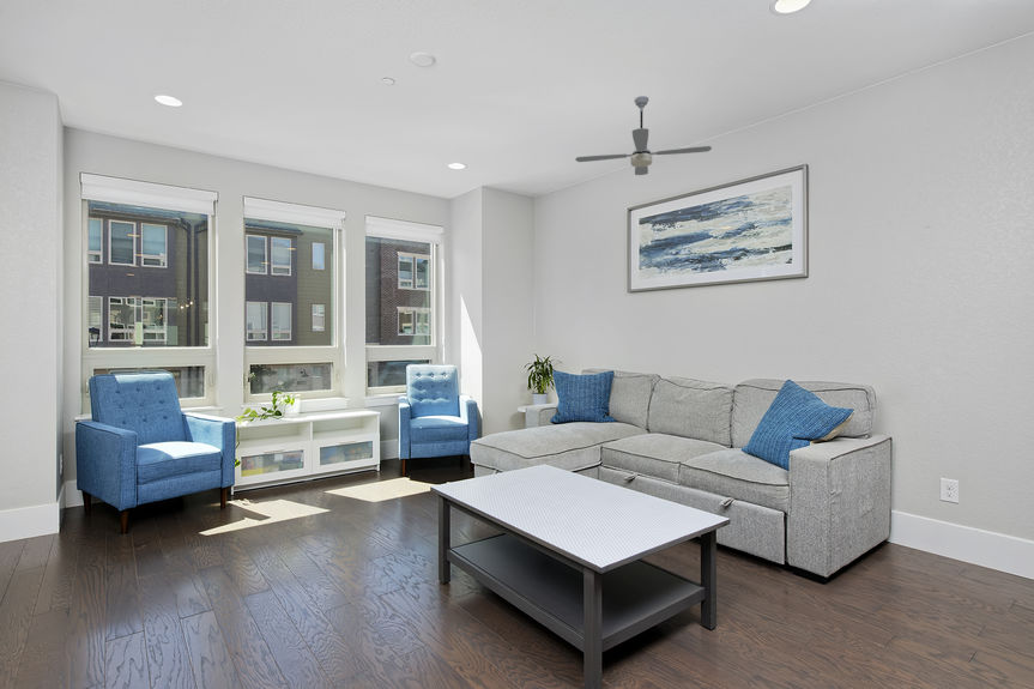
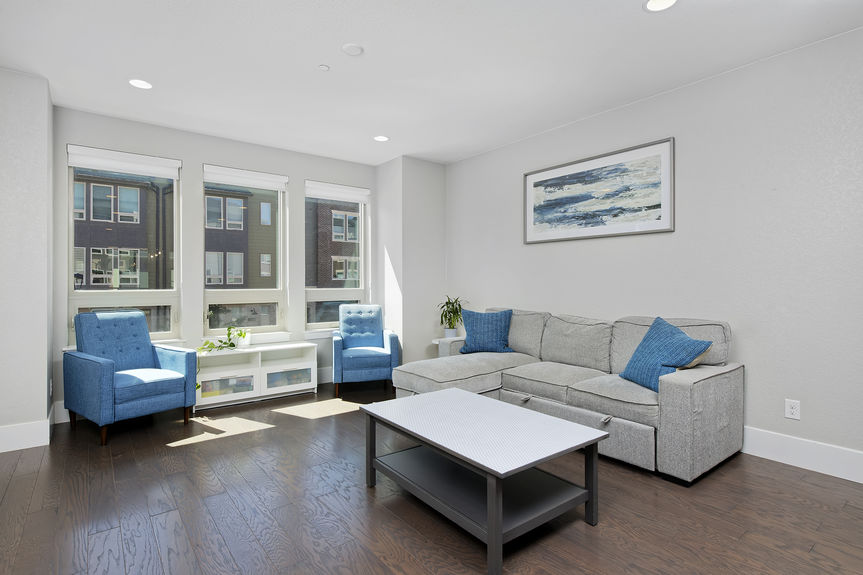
- ceiling fan (641, 132)
